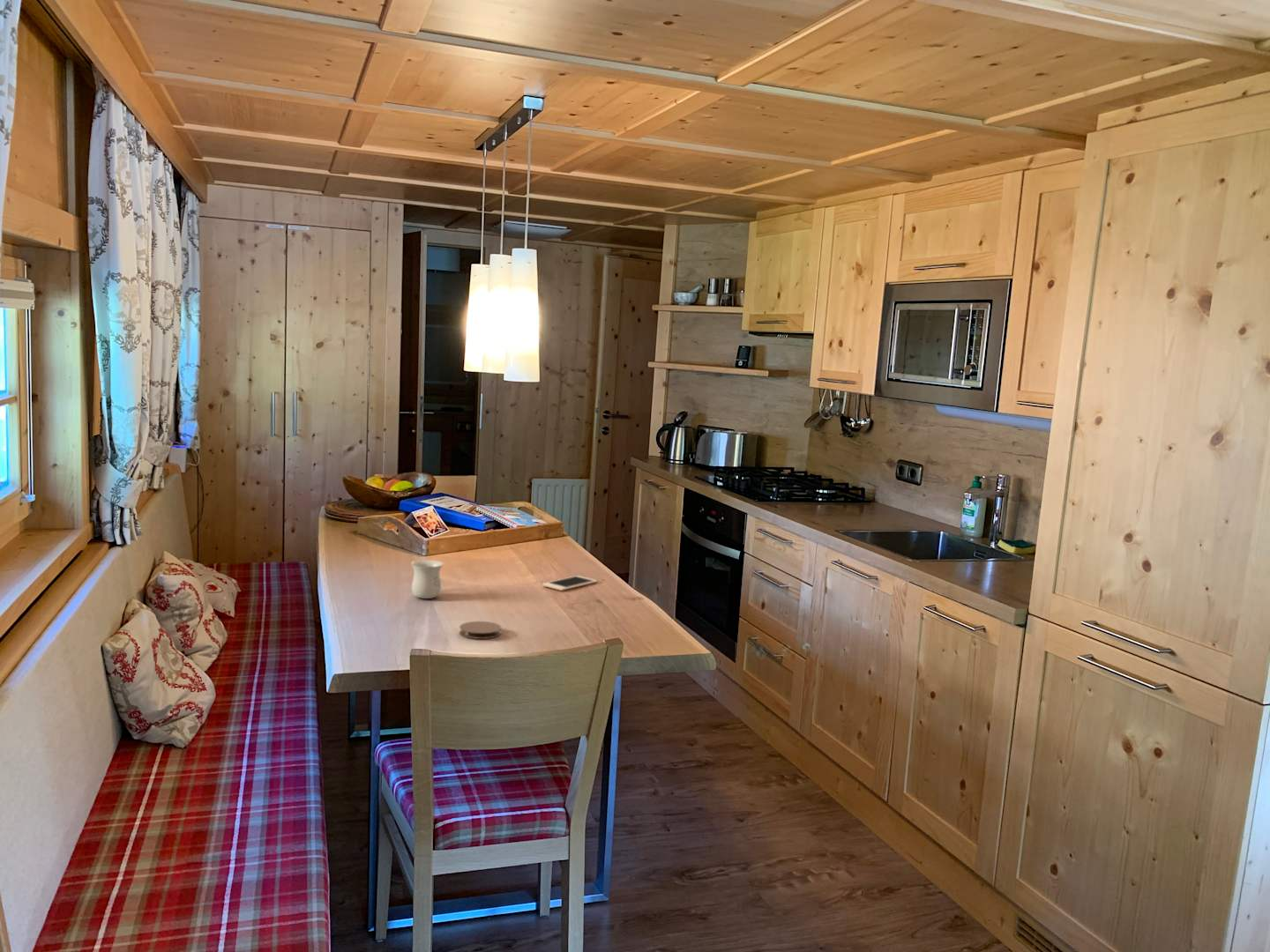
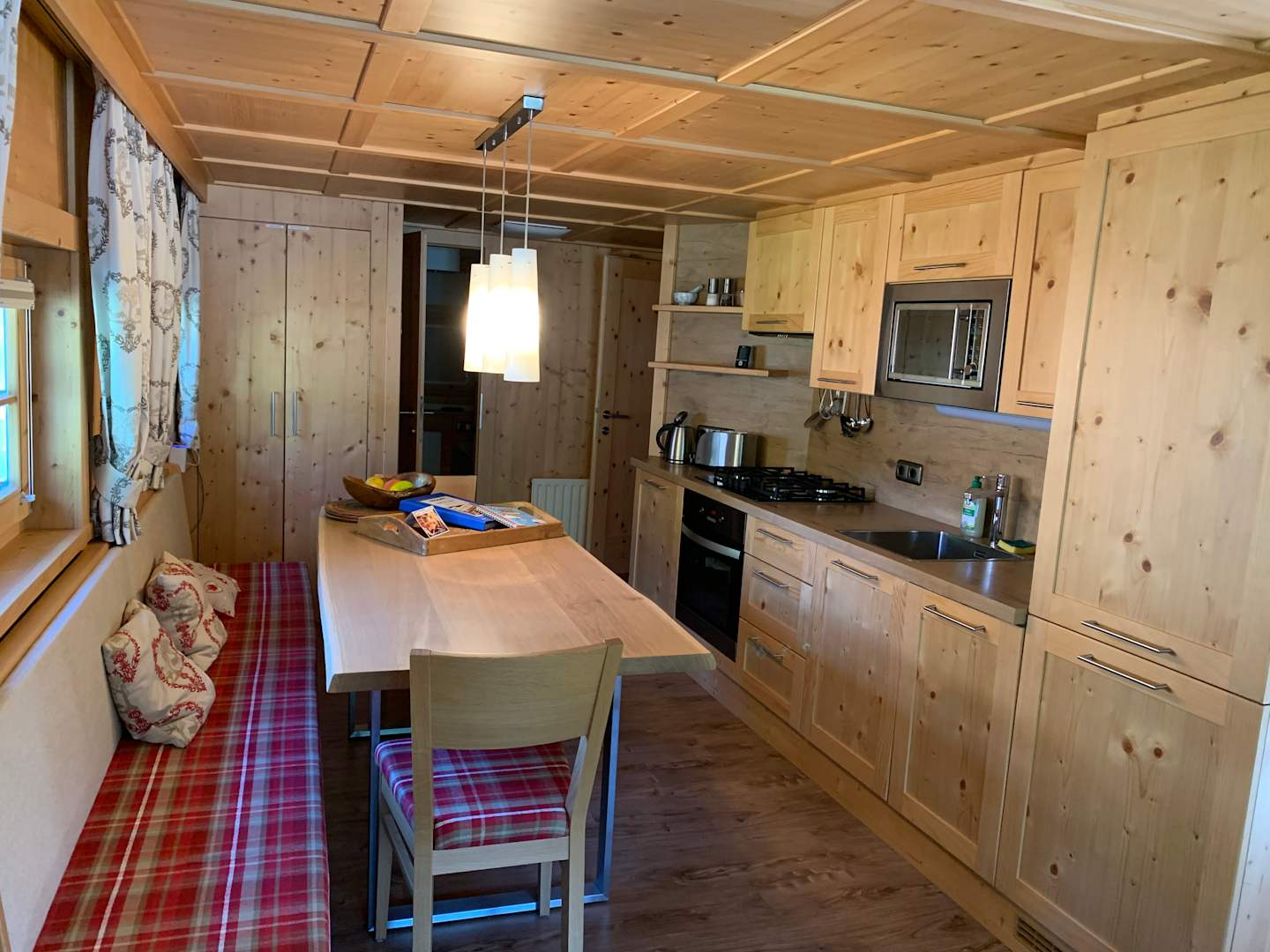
- coaster (480, 629)
- mug (425, 578)
- cell phone (570, 583)
